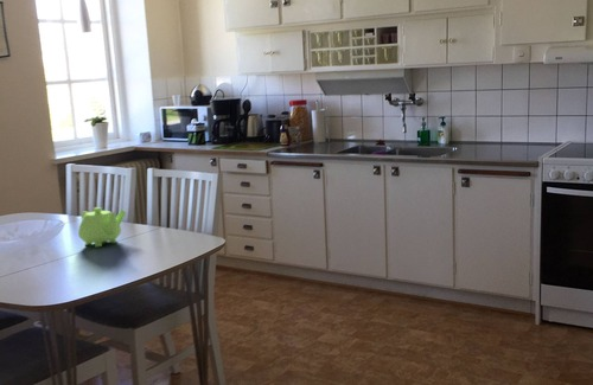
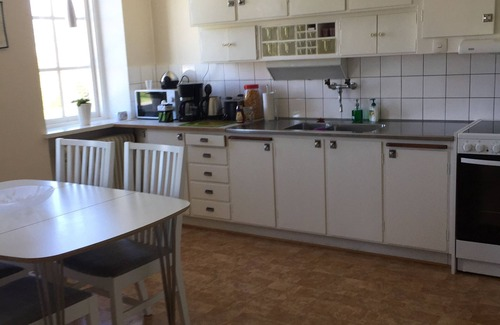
- teapot (104, 224)
